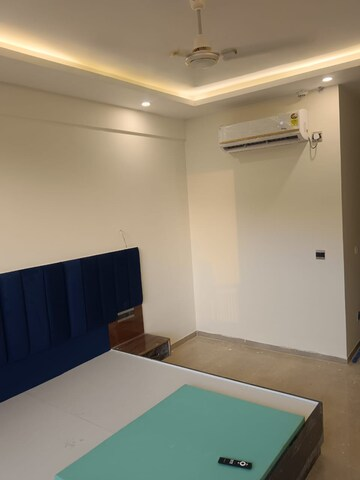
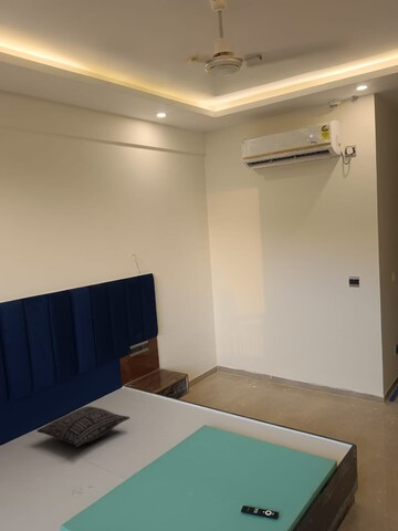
+ pillow (83, 424)
